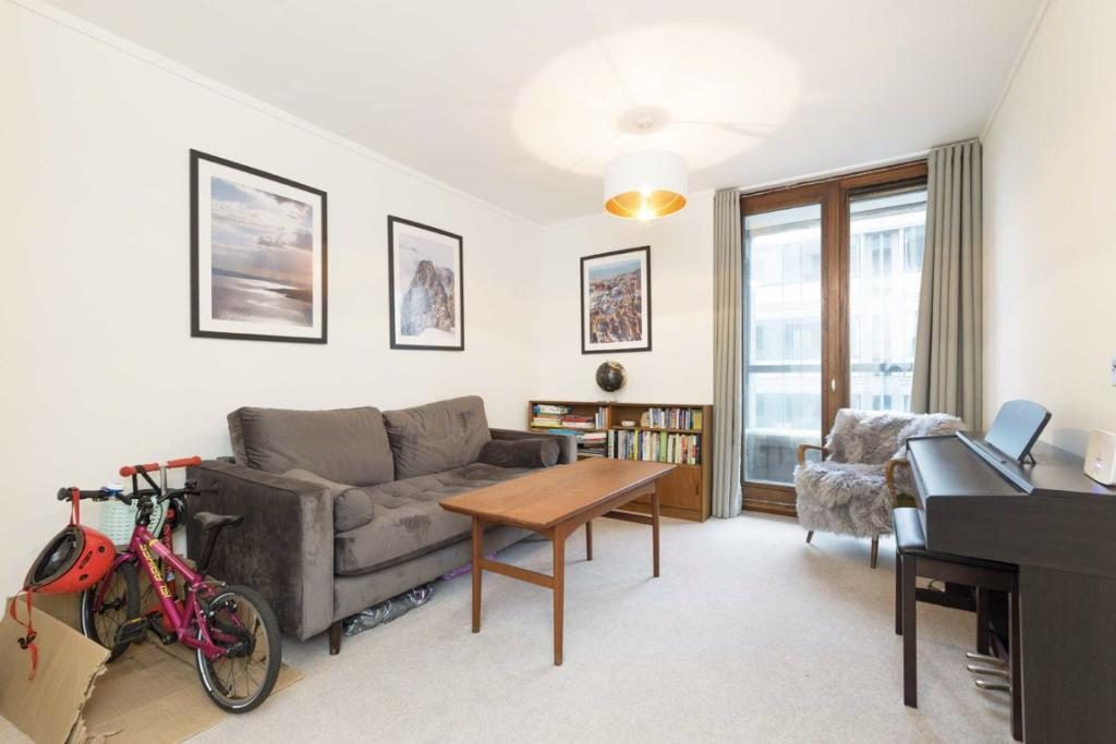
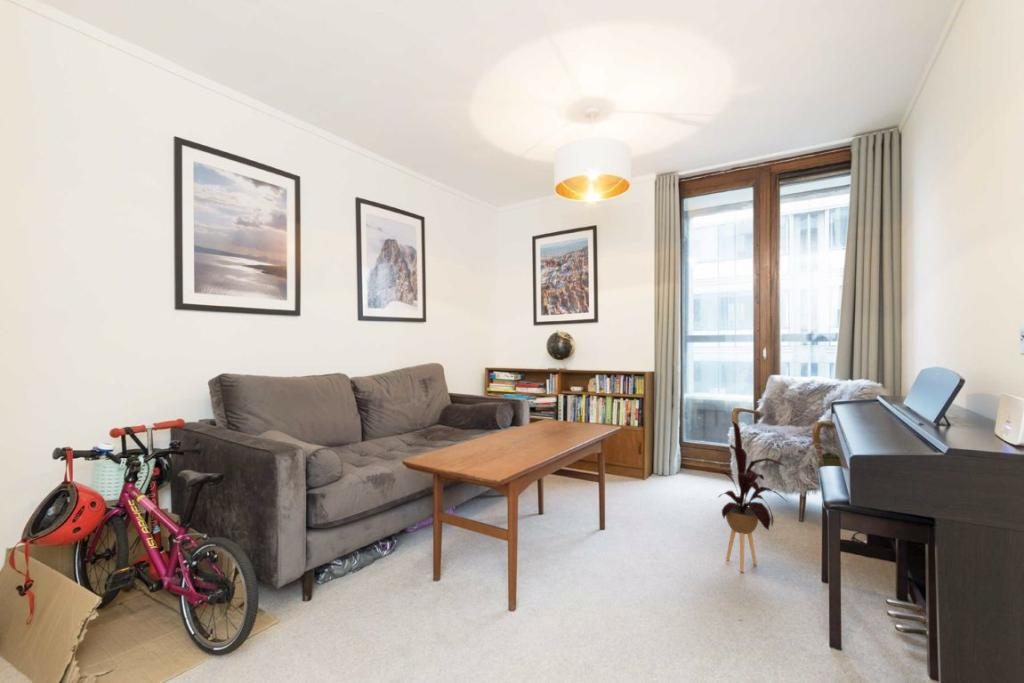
+ house plant (747, 494)
